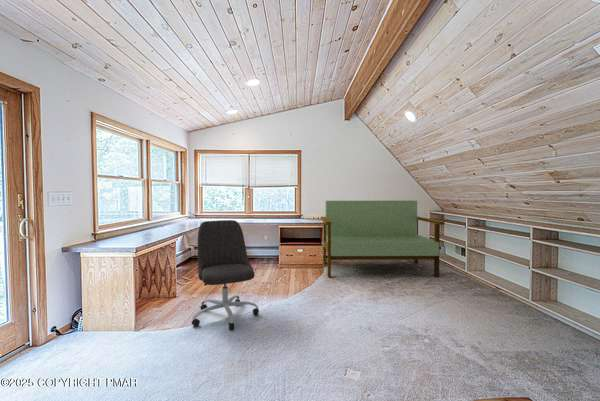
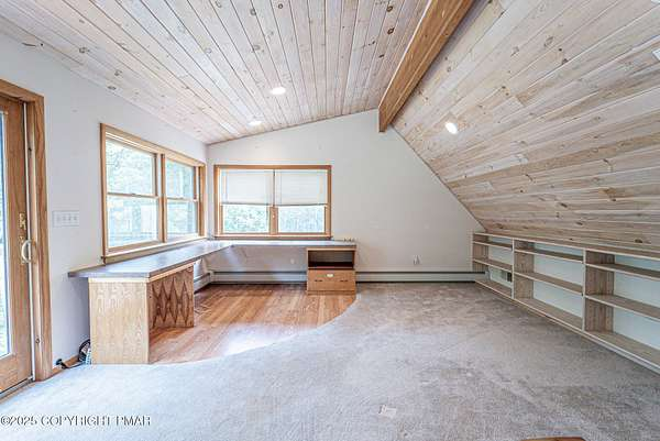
- office chair (225, 270)
- sofa (376, 235)
